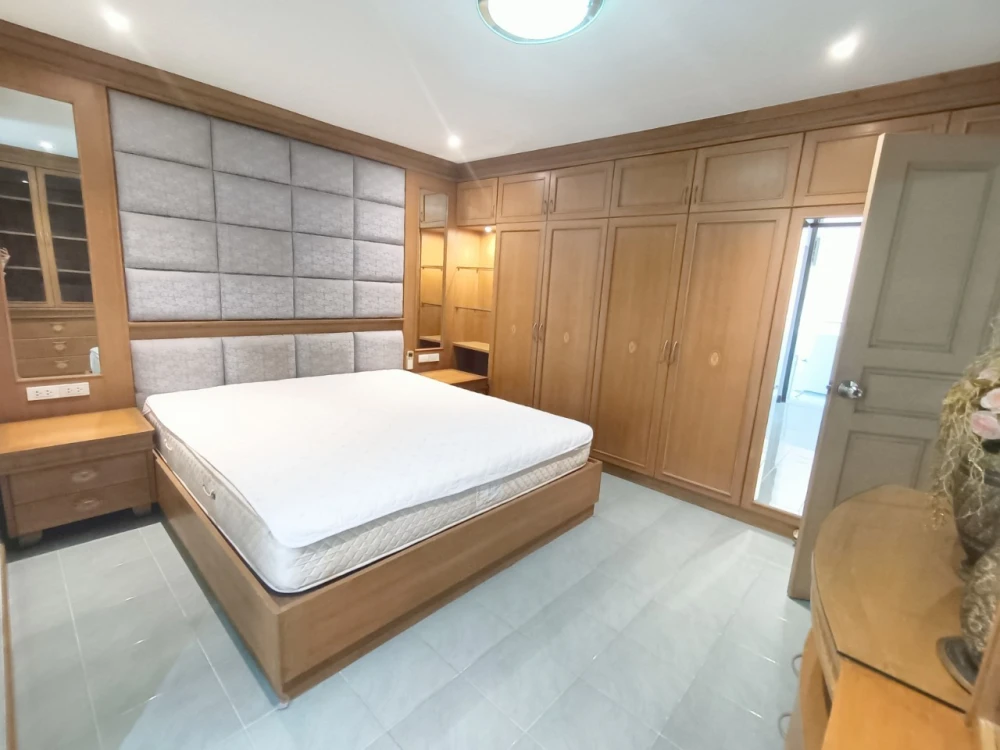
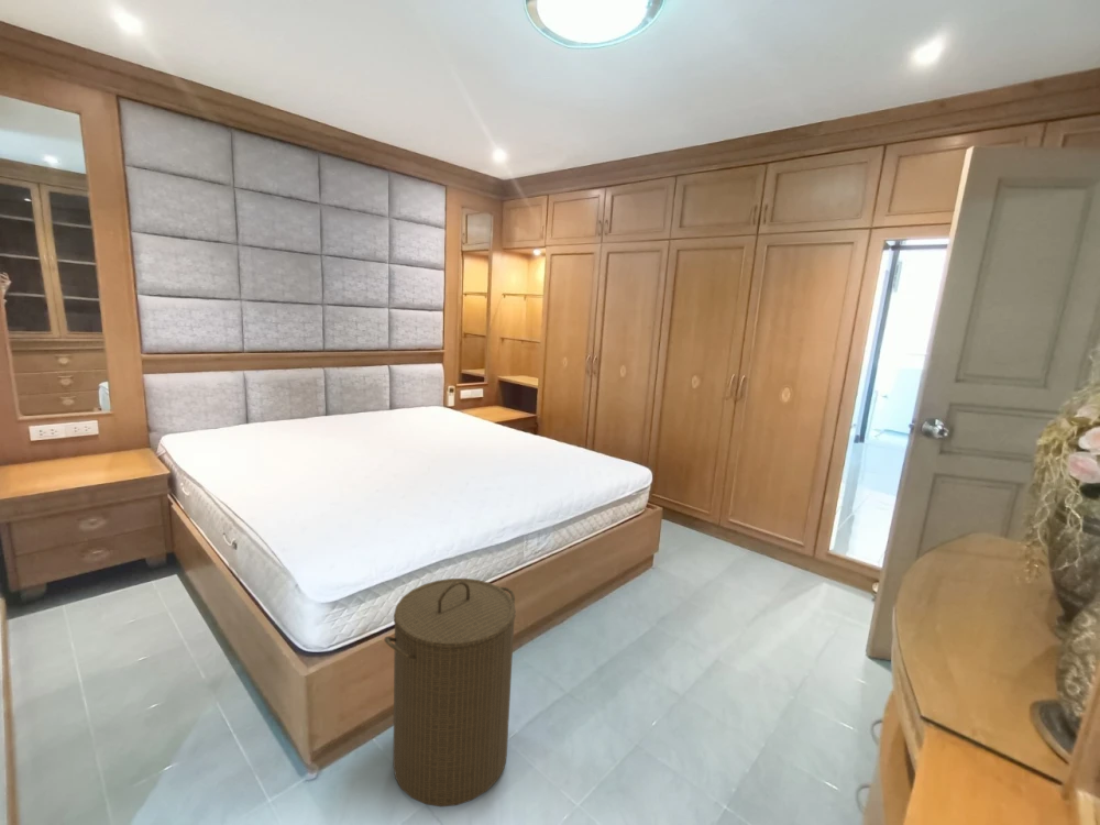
+ laundry hamper (453, 671)
